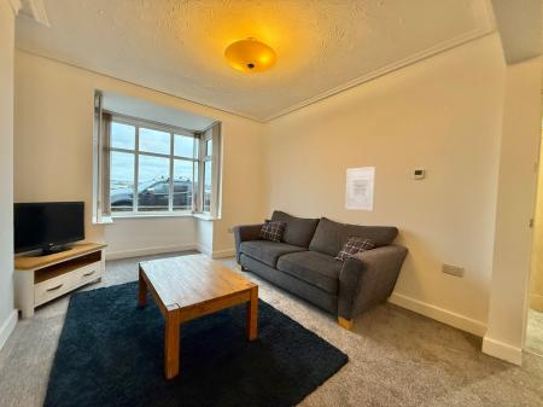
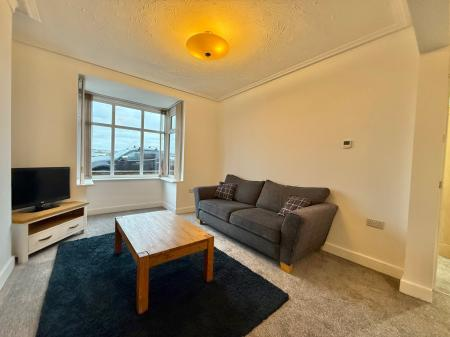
- wall art (358, 188)
